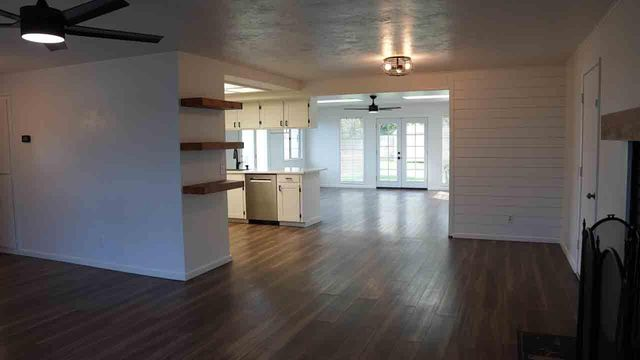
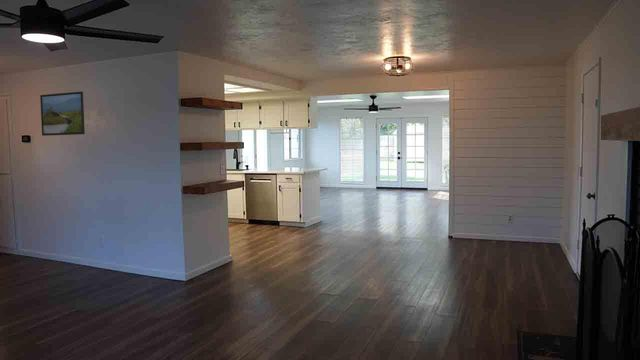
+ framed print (61, 114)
